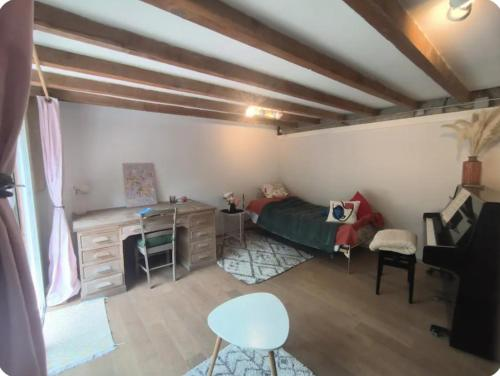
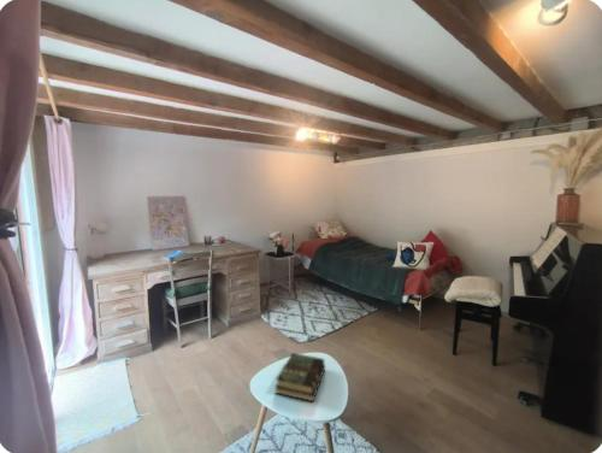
+ book (301, 373)
